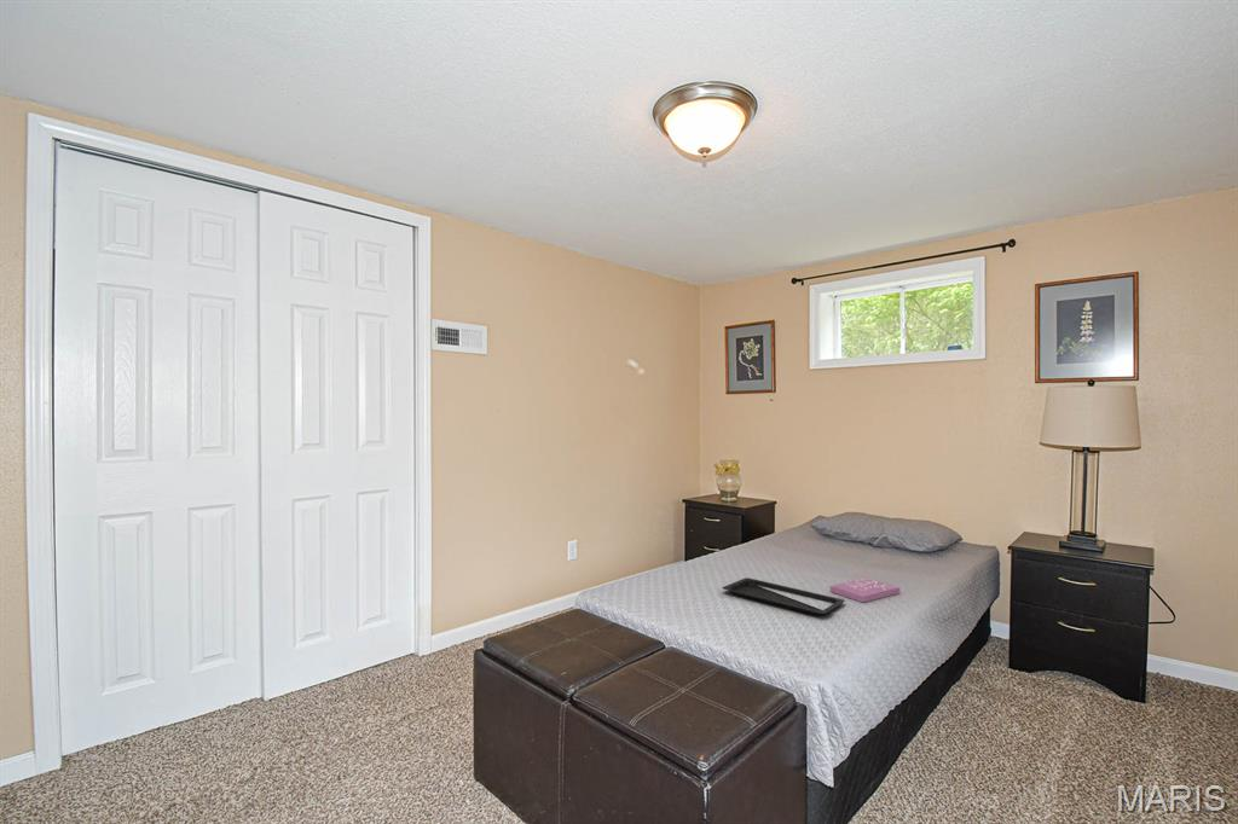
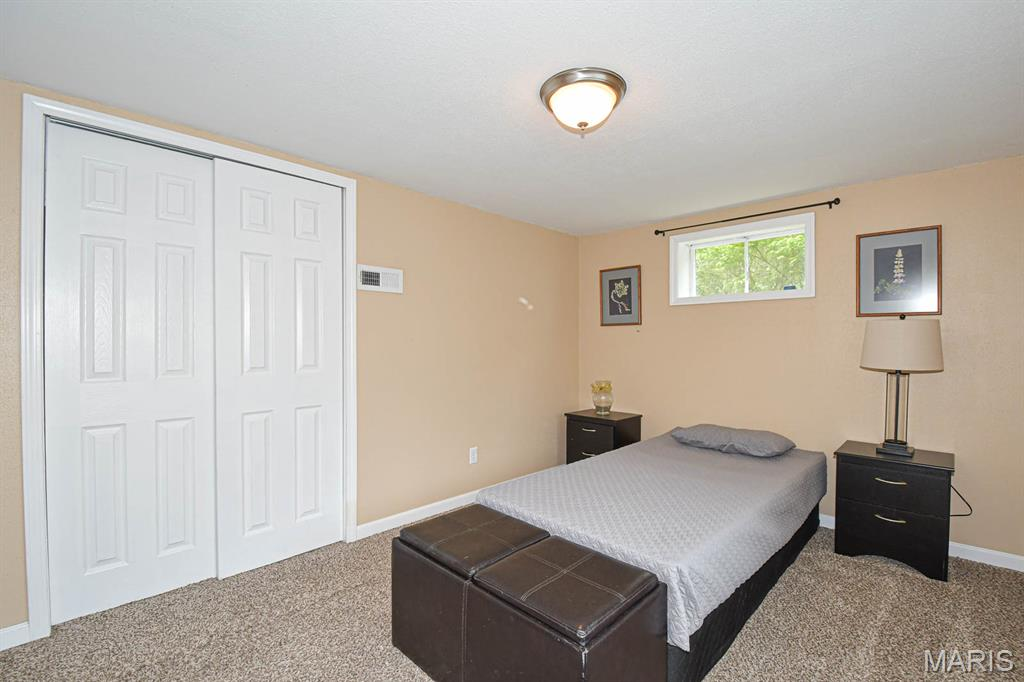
- serving tray (781, 596)
- book (864, 588)
